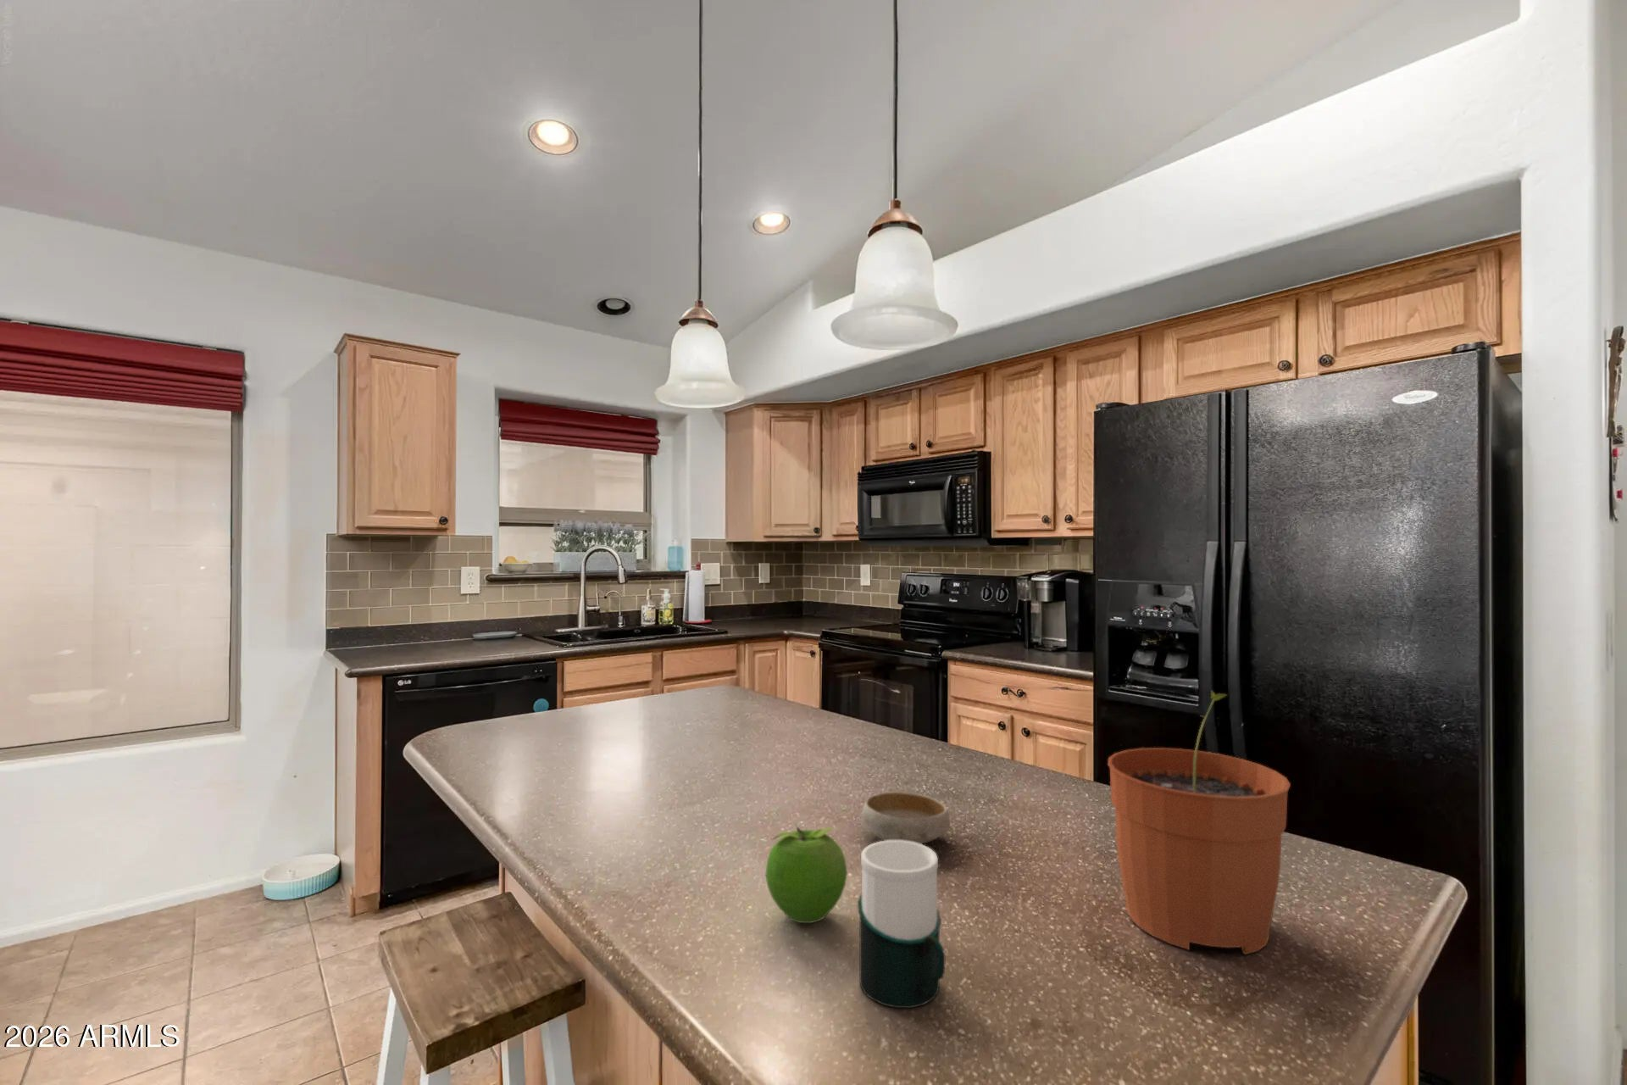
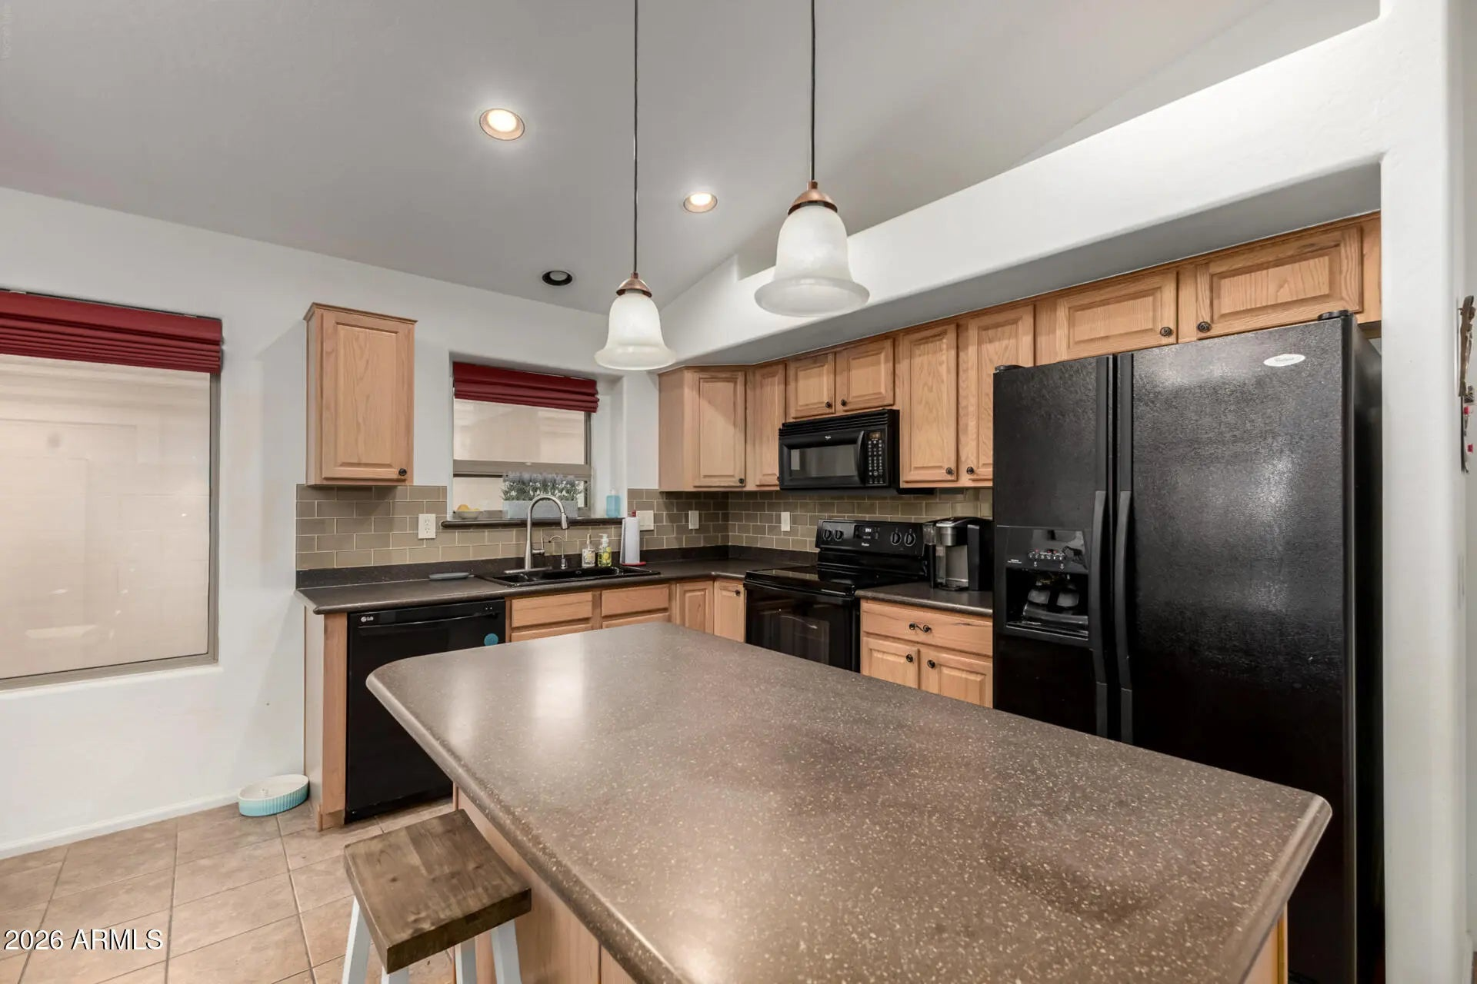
- bowl (904, 821)
- cup (908, 926)
- plant pot (1194, 806)
- fruit (806, 869)
